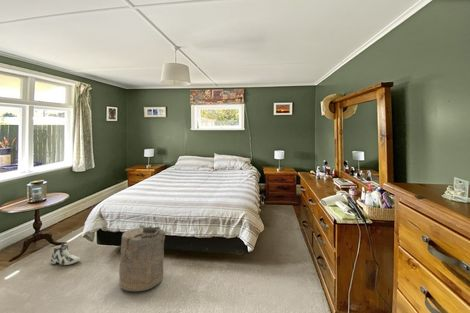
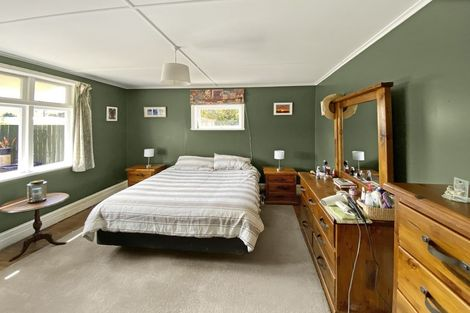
- laundry hamper (140, 254)
- sneaker (65, 253)
